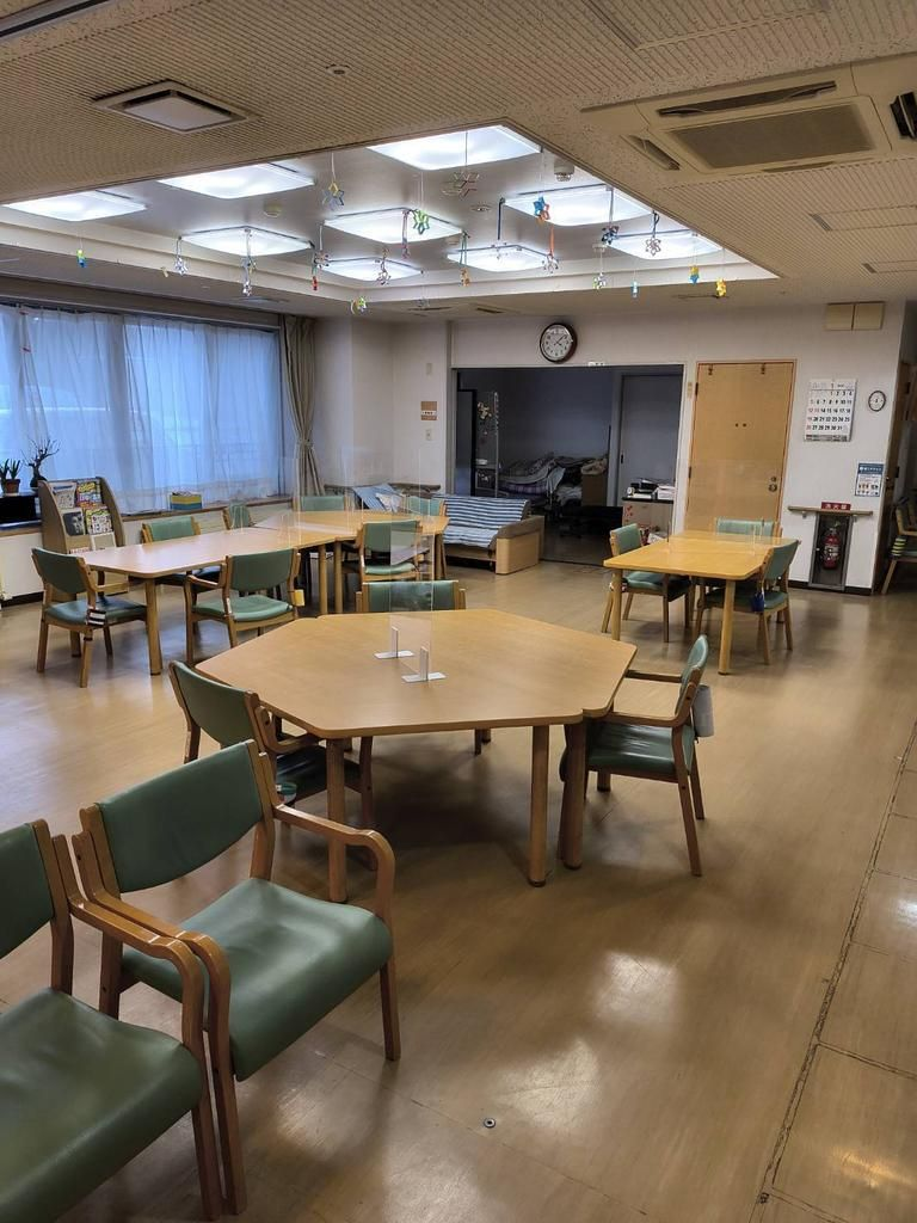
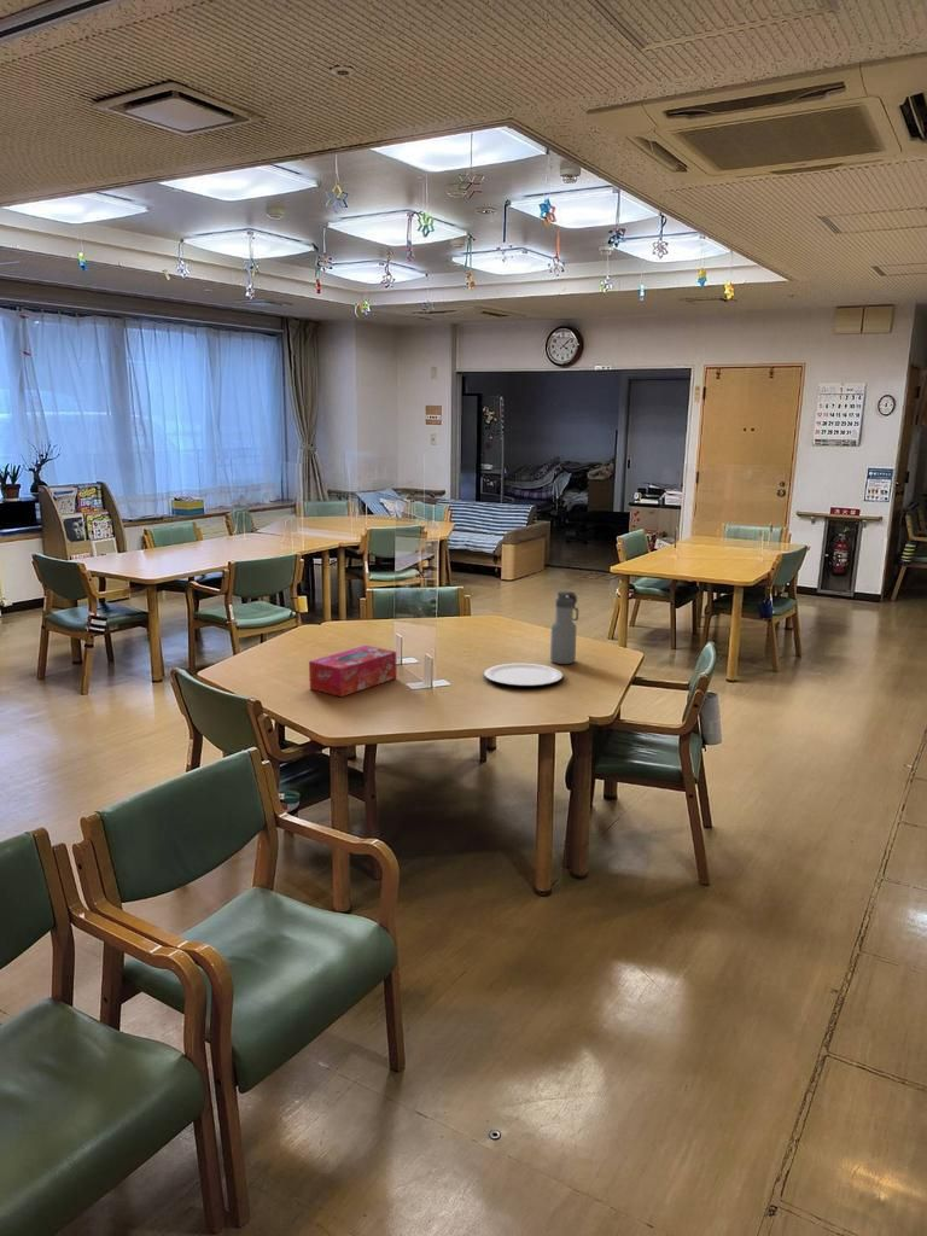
+ plate (523, 675)
+ water bottle (564, 626)
+ tissue box (354, 669)
